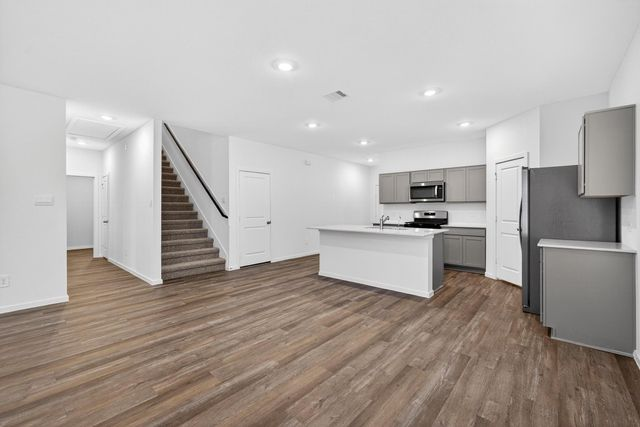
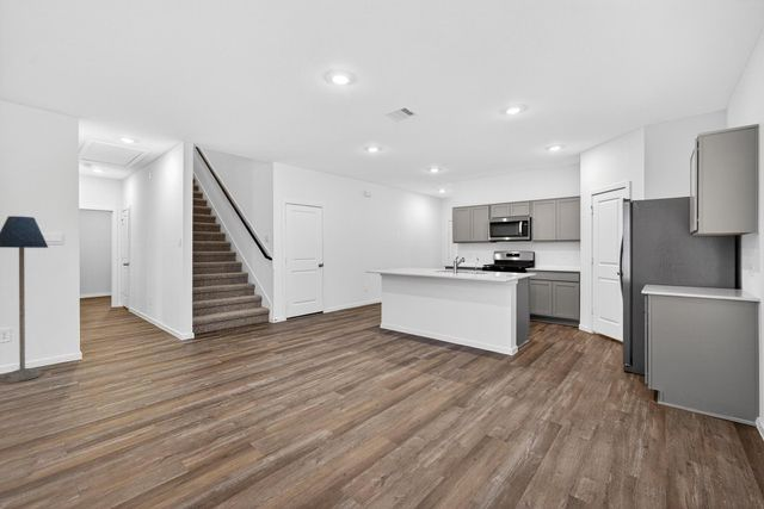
+ floor lamp (21, 297)
